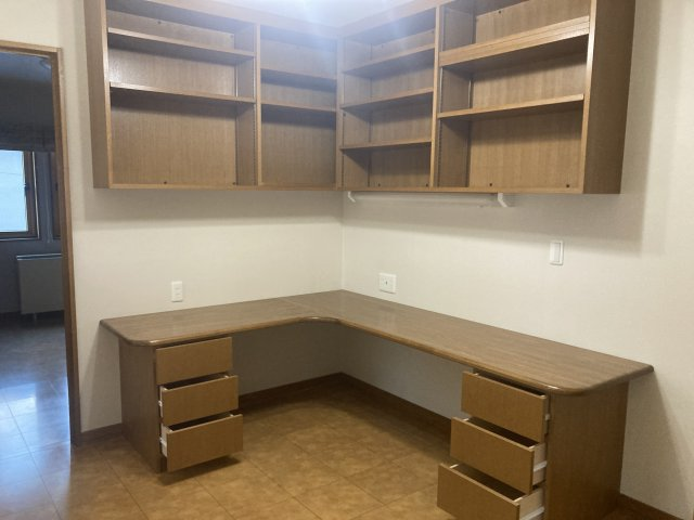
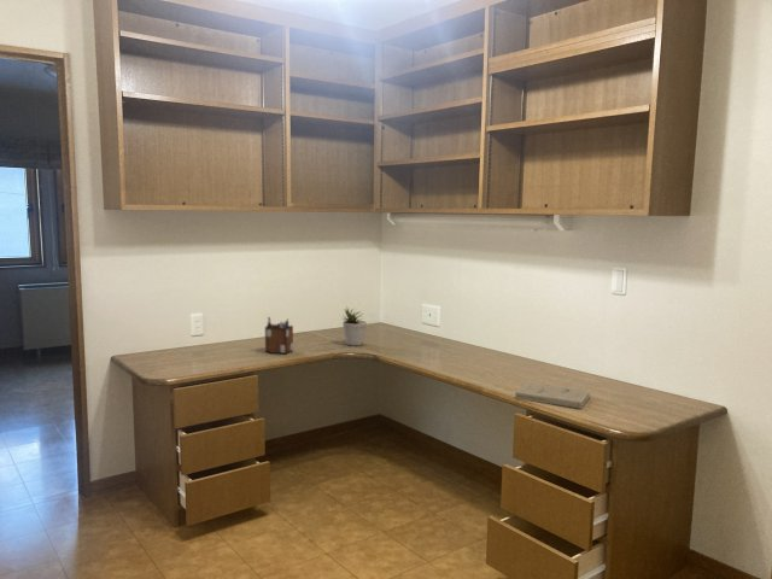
+ potted plant (353, 324)
+ desk organizer (279, 334)
+ book (552, 393)
